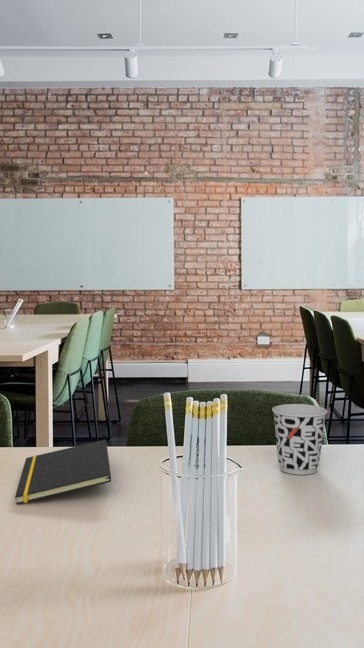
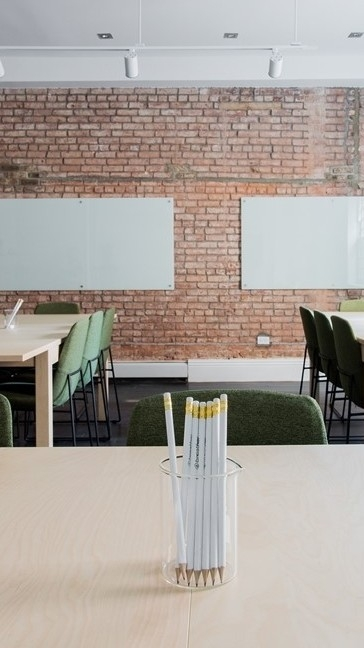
- cup (299, 439)
- notepad (65, 468)
